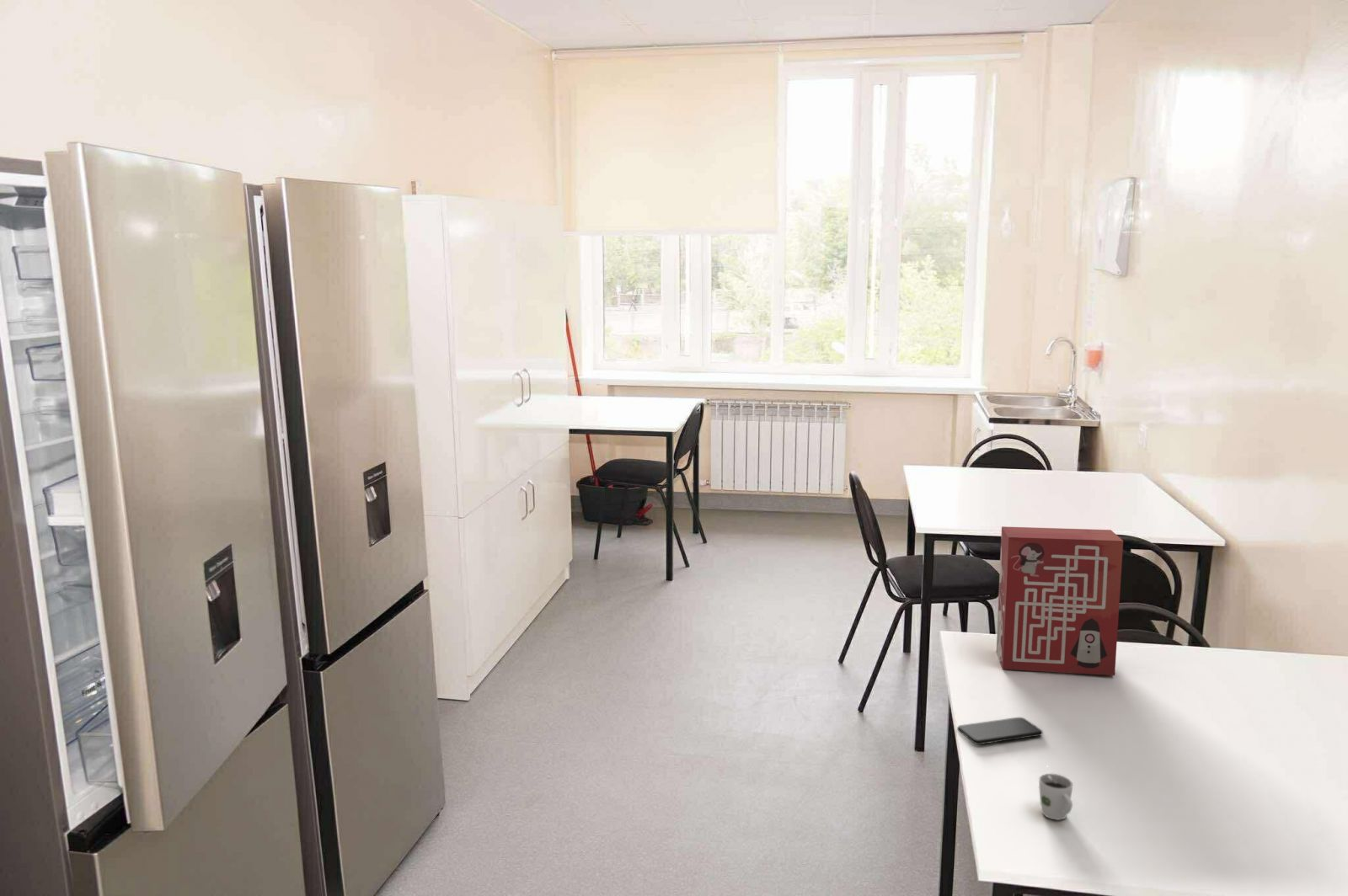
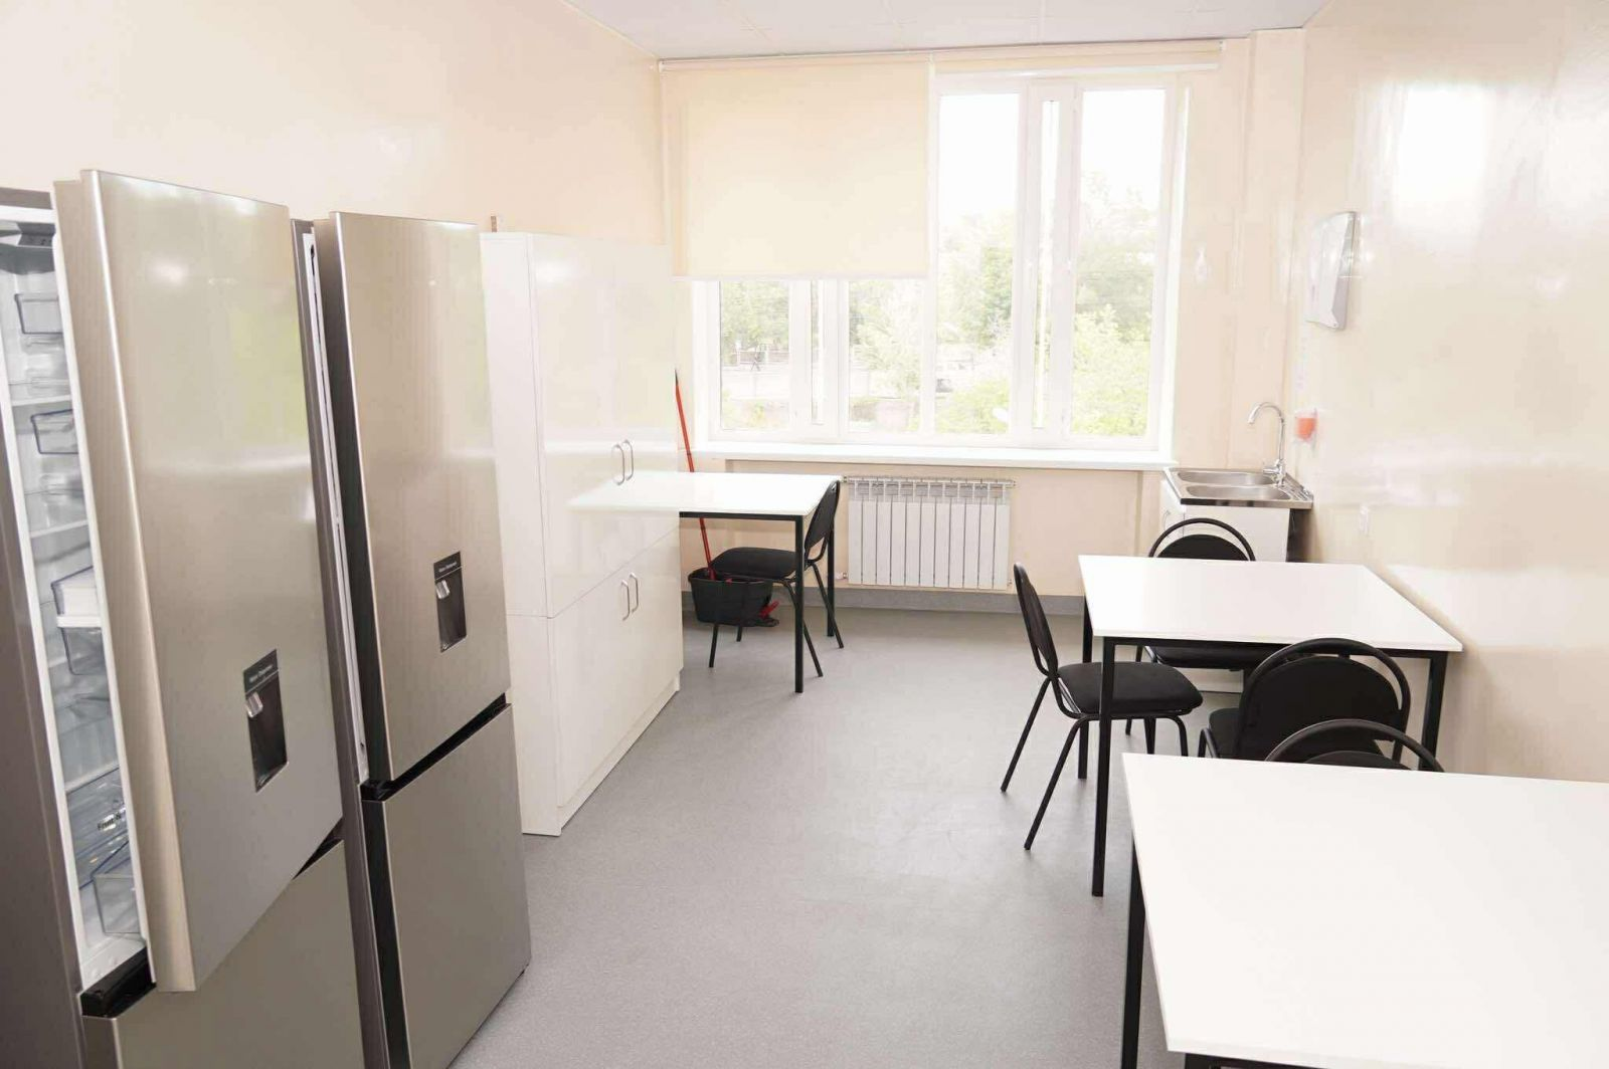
- smartphone (999, 730)
- cereal box (1056, 599)
- cup (1058, 788)
